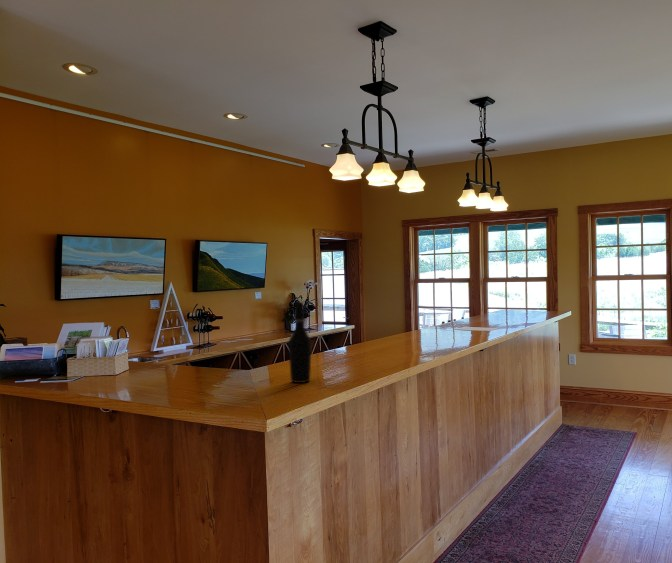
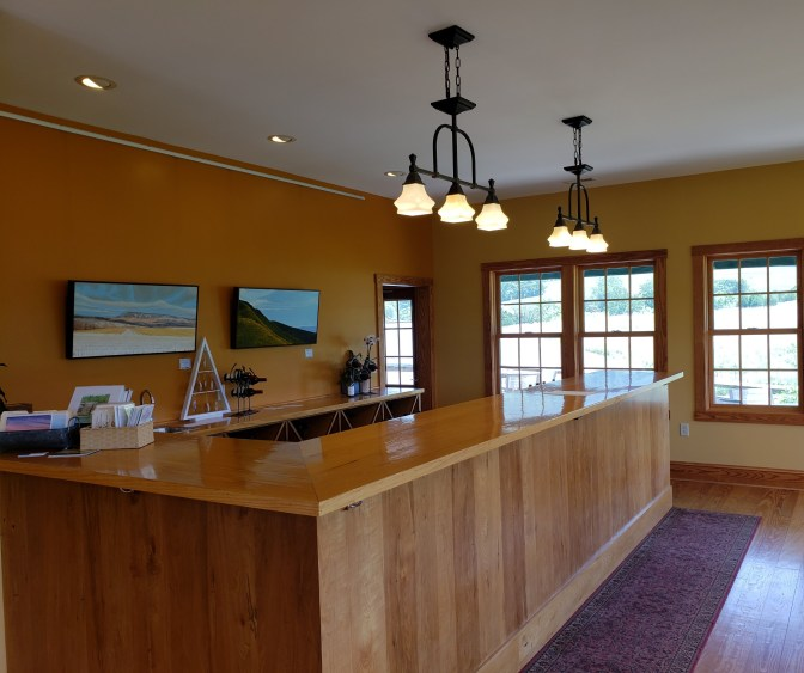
- wine bottle (299, 341)
